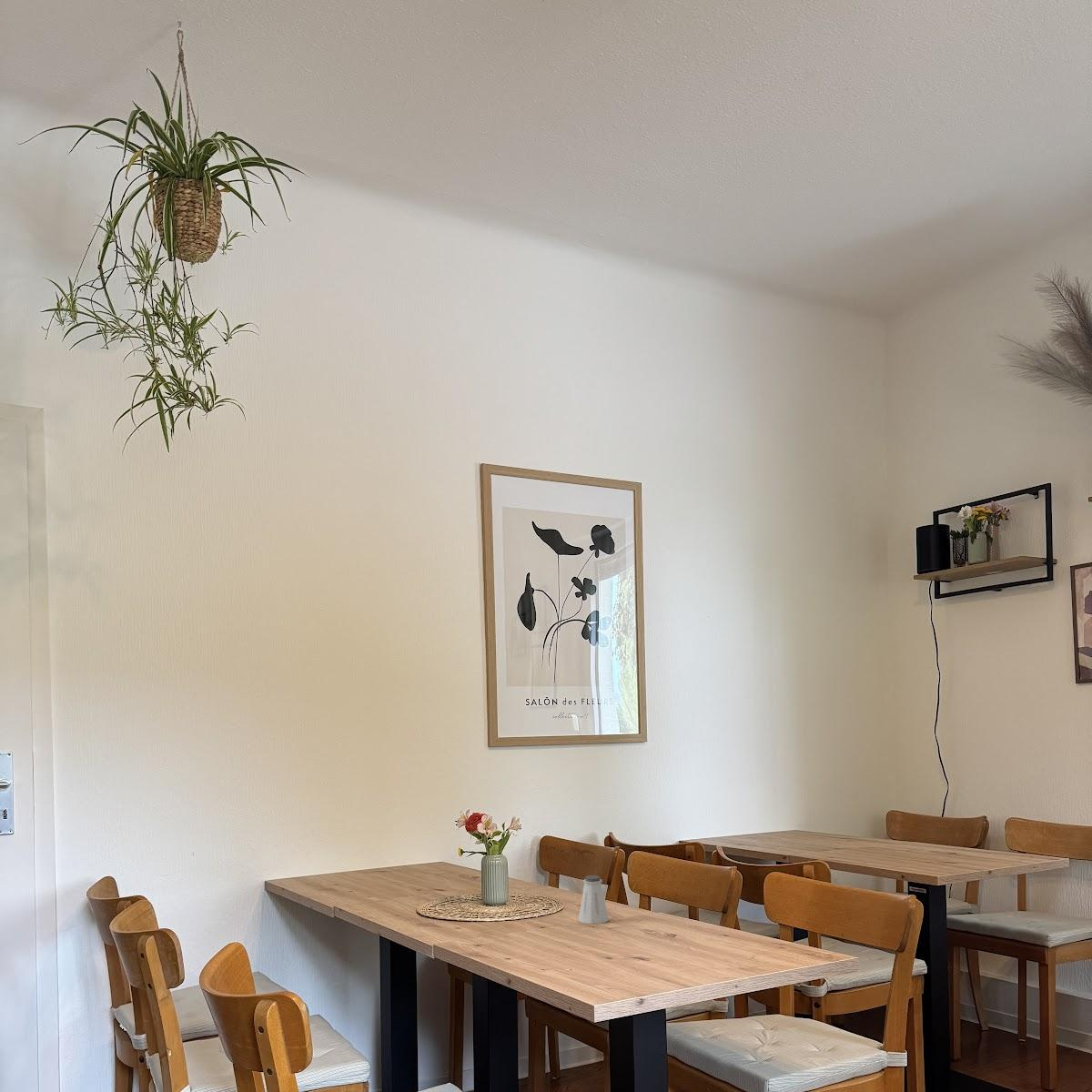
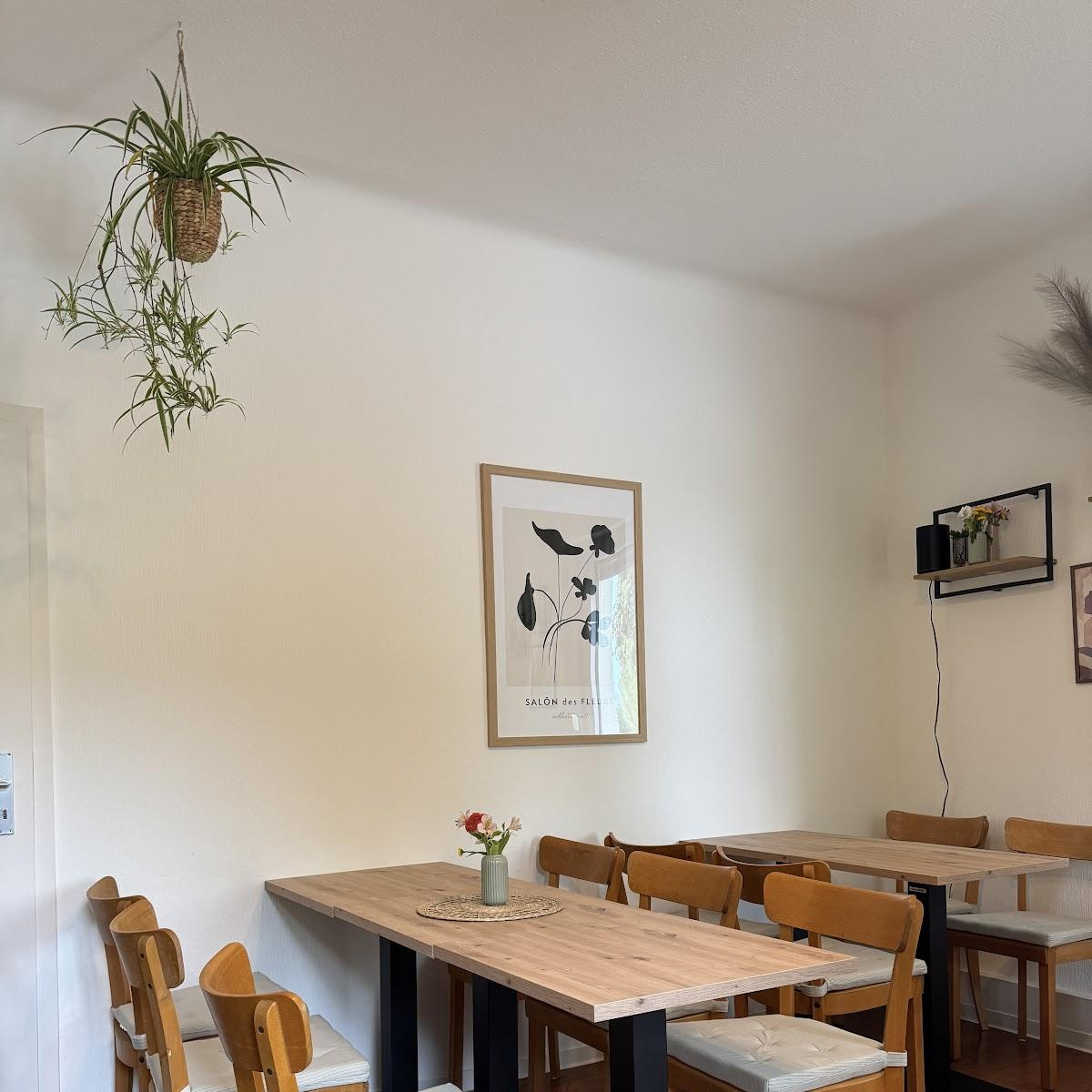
- saltshaker (592, 898)
